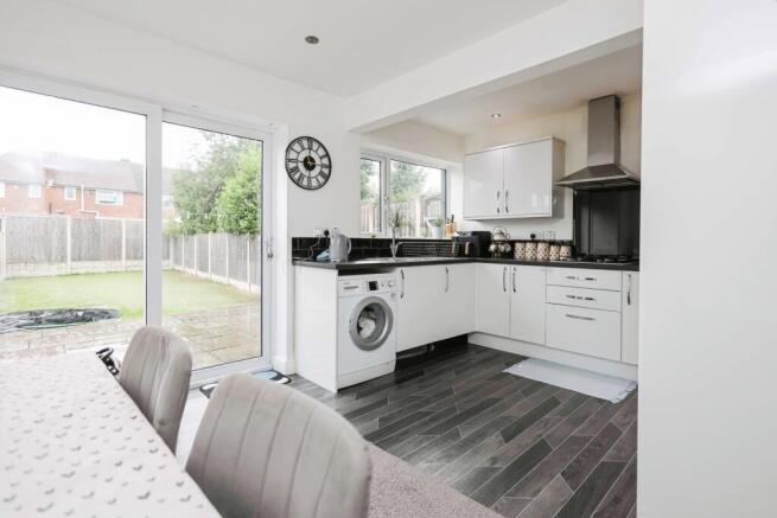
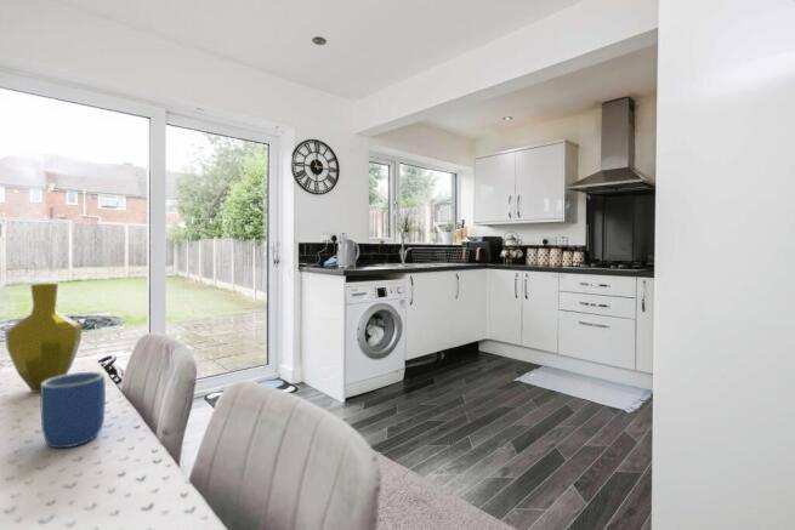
+ mug (73, 406)
+ vase (45, 336)
